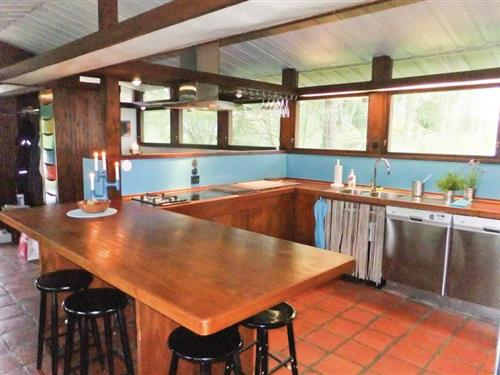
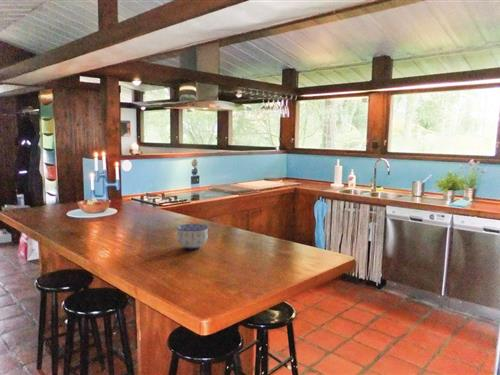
+ bowl (192, 237)
